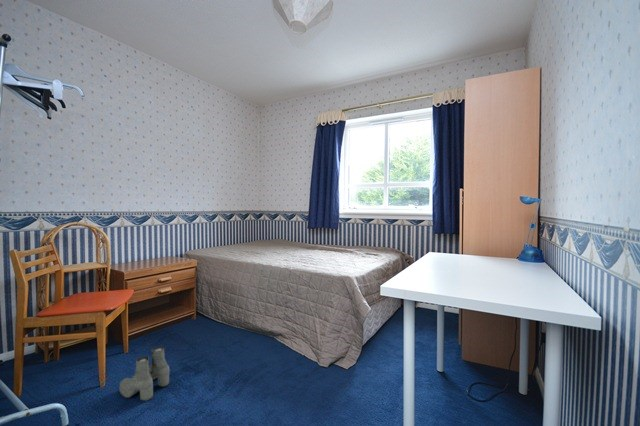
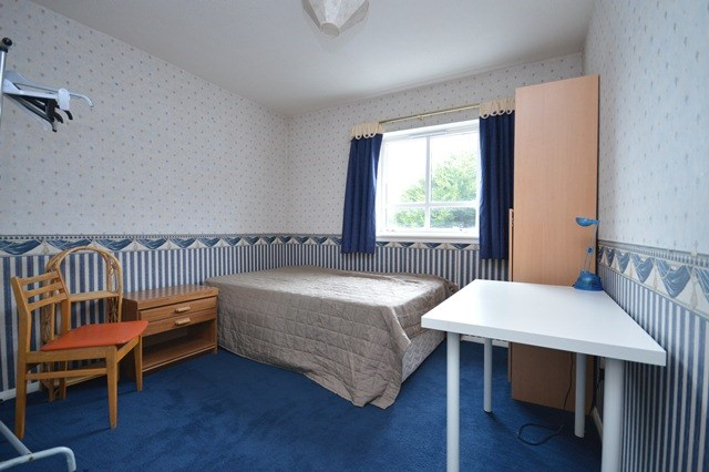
- boots (145, 369)
